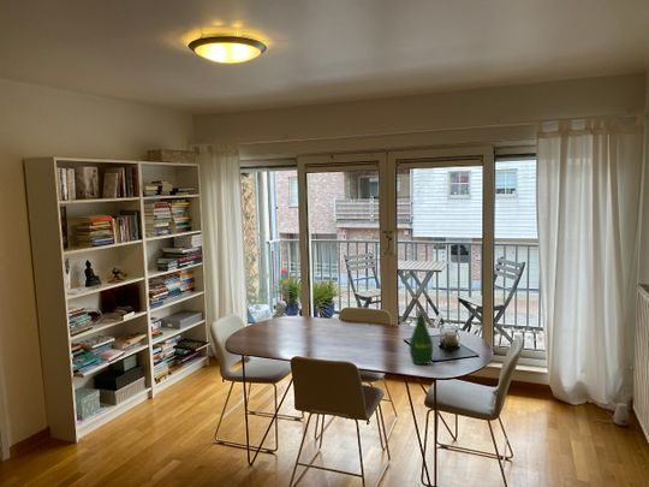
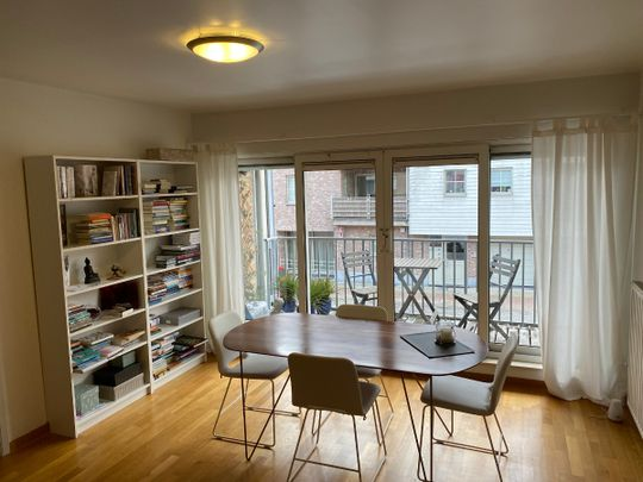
- bottle (421, 335)
